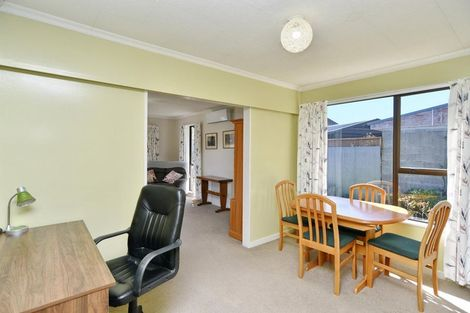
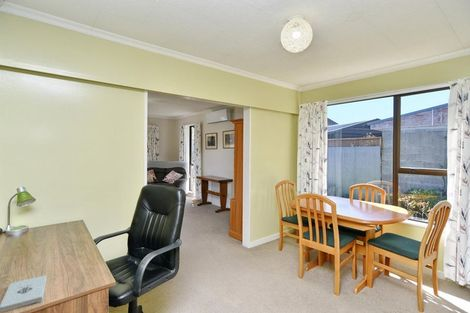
+ notepad (25, 291)
